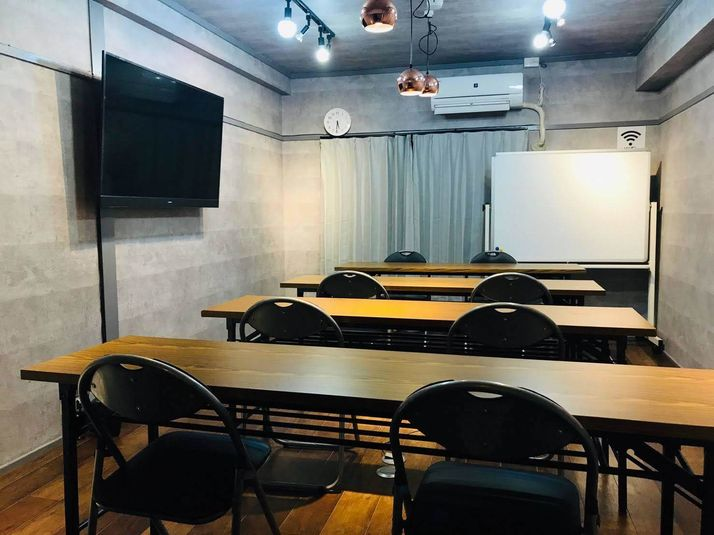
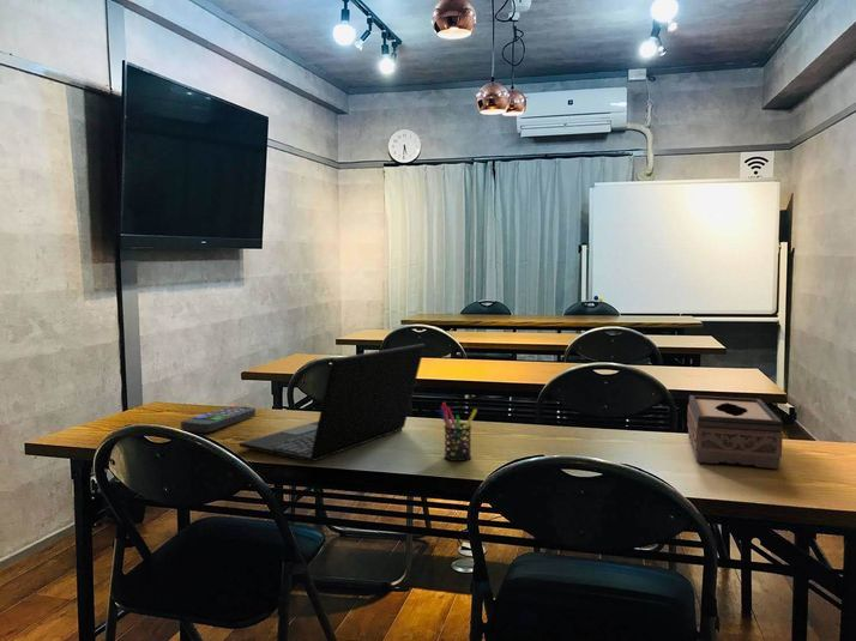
+ laptop (336, 393)
+ pen holder (456, 430)
+ remote control (219, 417)
+ tissue box (730, 428)
